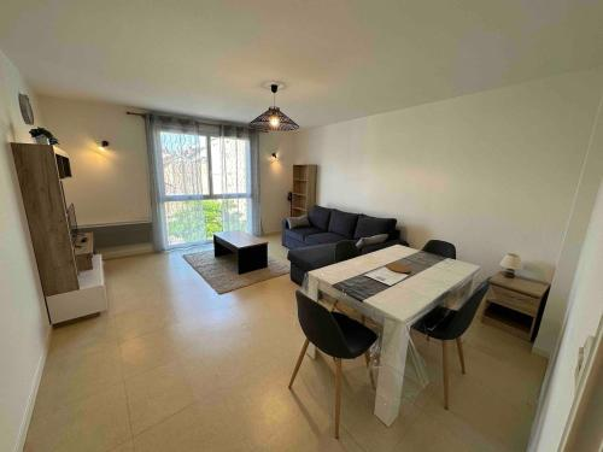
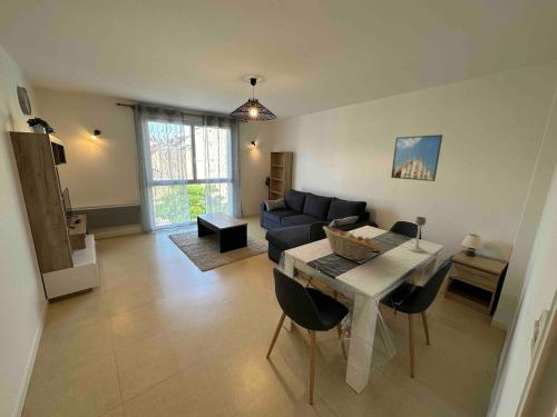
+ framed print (414, 158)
+ candle holder (418, 234)
+ fruit basket (348, 240)
